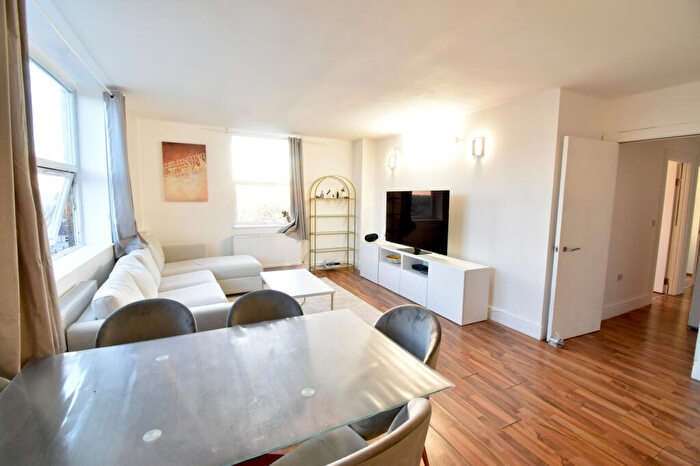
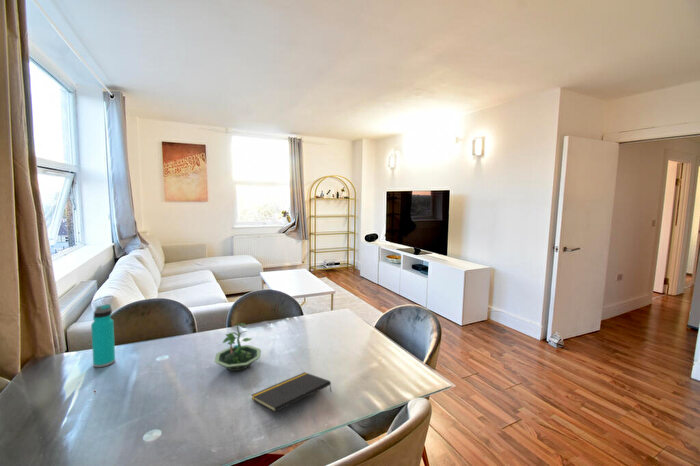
+ water bottle (103, 334)
+ terrarium (238, 331)
+ notepad (291, 389)
